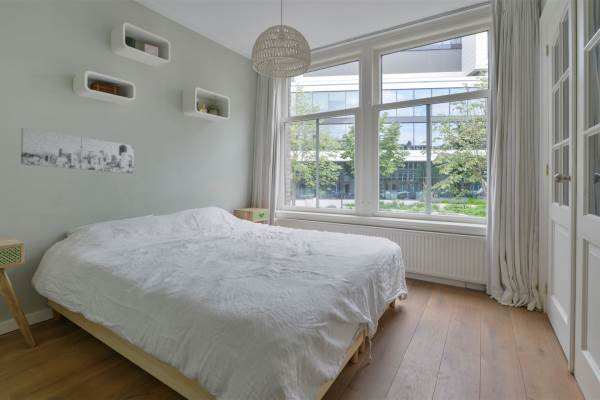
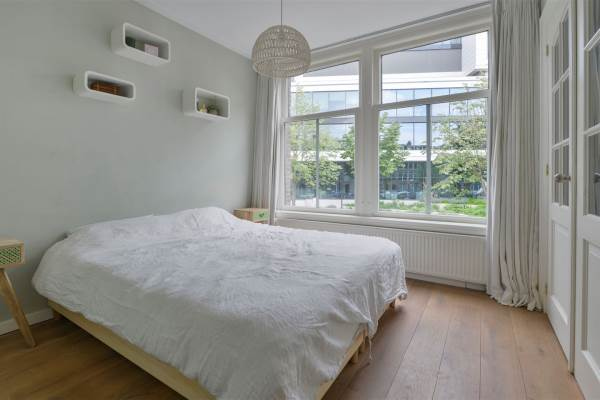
- wall art (84, 153)
